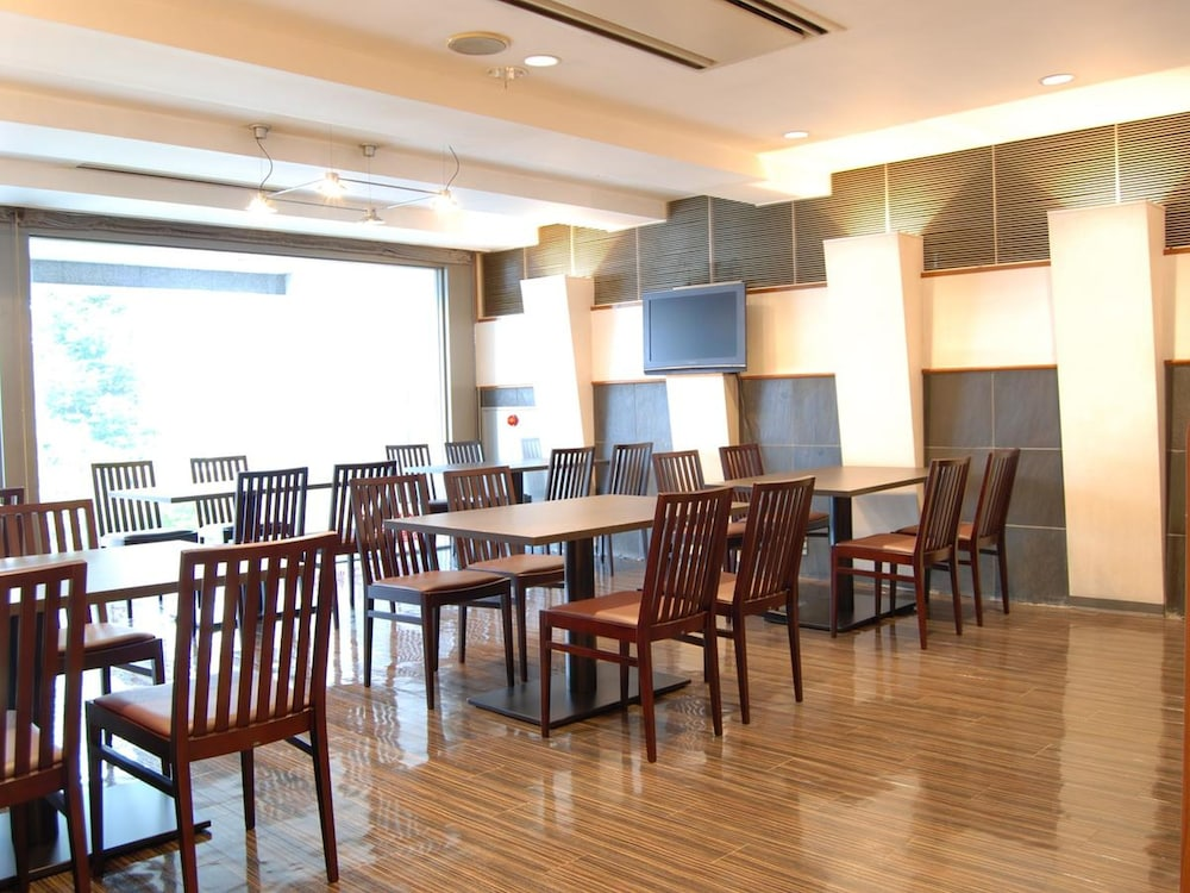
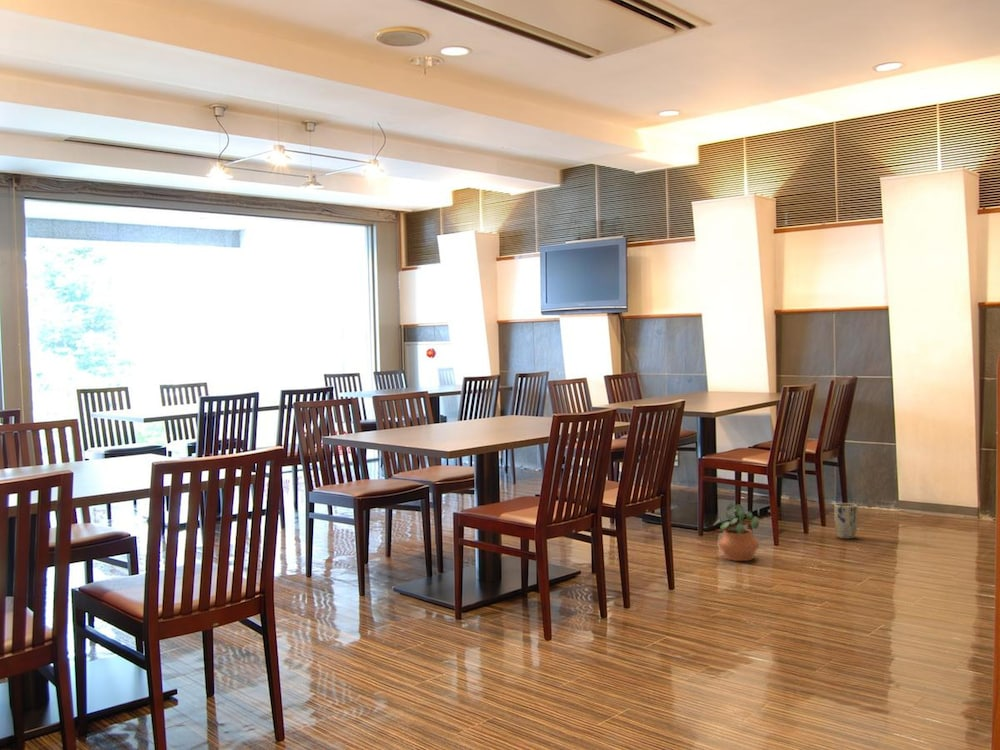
+ potted plant (735, 532)
+ plant pot (846, 520)
